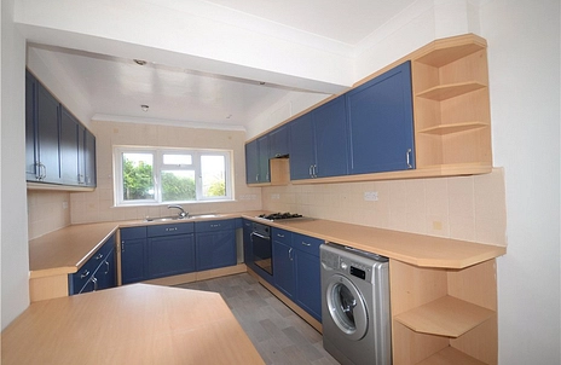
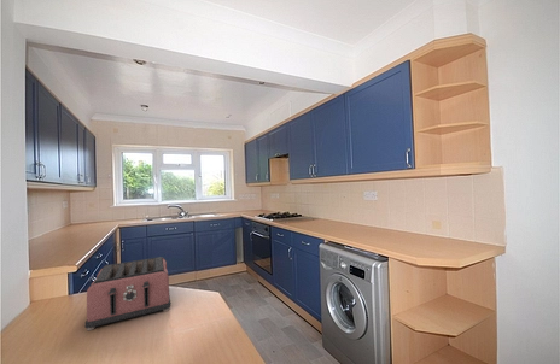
+ toaster (133, 287)
